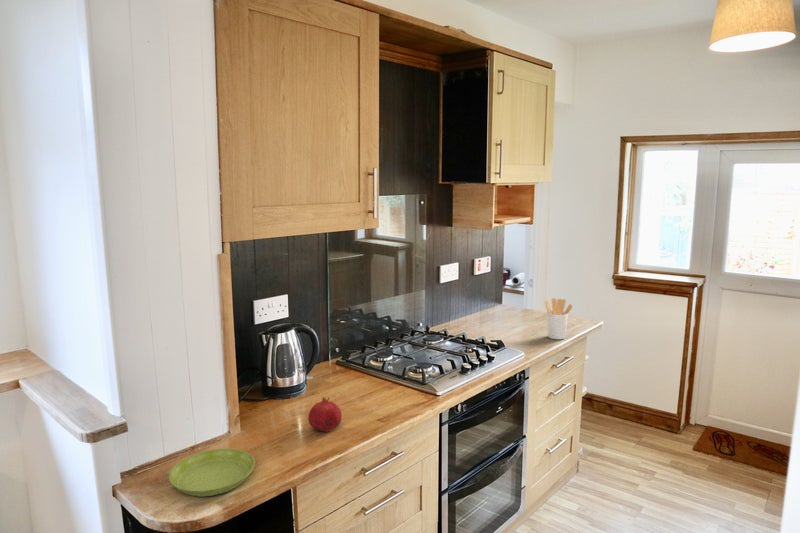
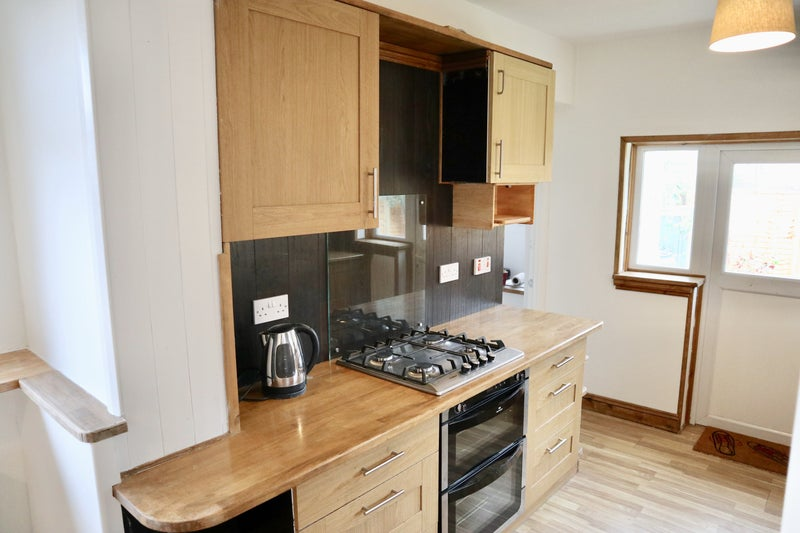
- utensil holder (557, 317)
- saucer (213, 473)
- fruit (325, 413)
